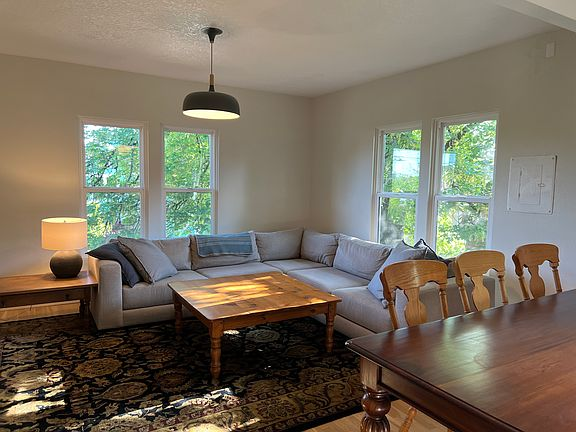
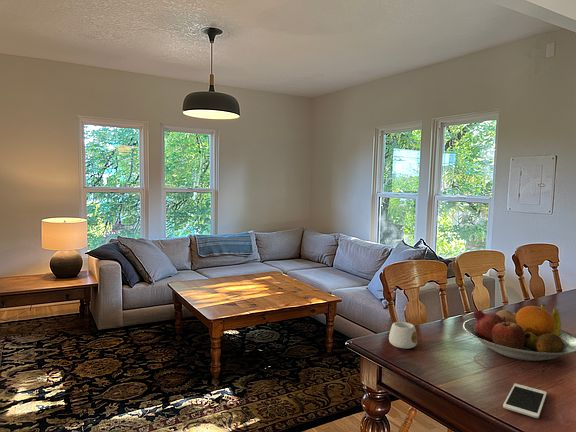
+ cell phone (525, 399)
+ mug (404, 333)
+ fruit bowl (519, 328)
